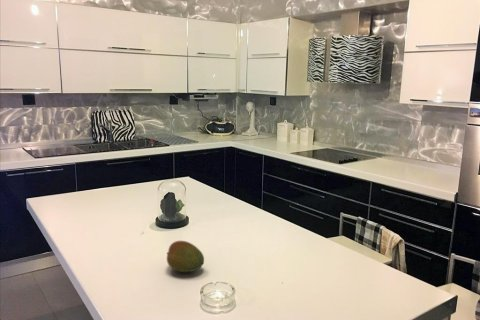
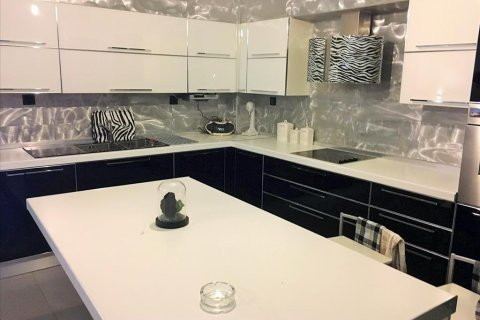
- fruit (185, 256)
